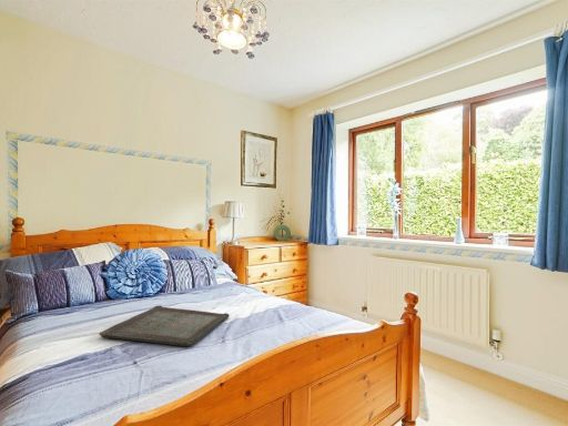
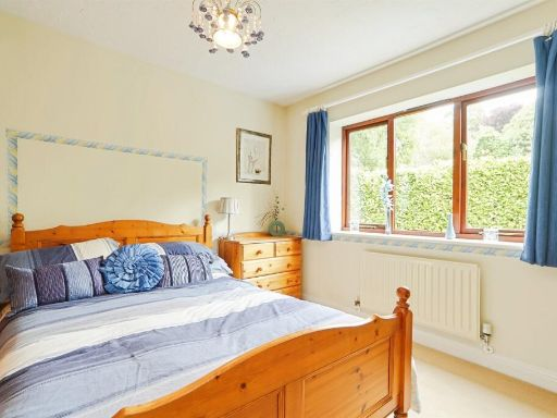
- serving tray (170, 323)
